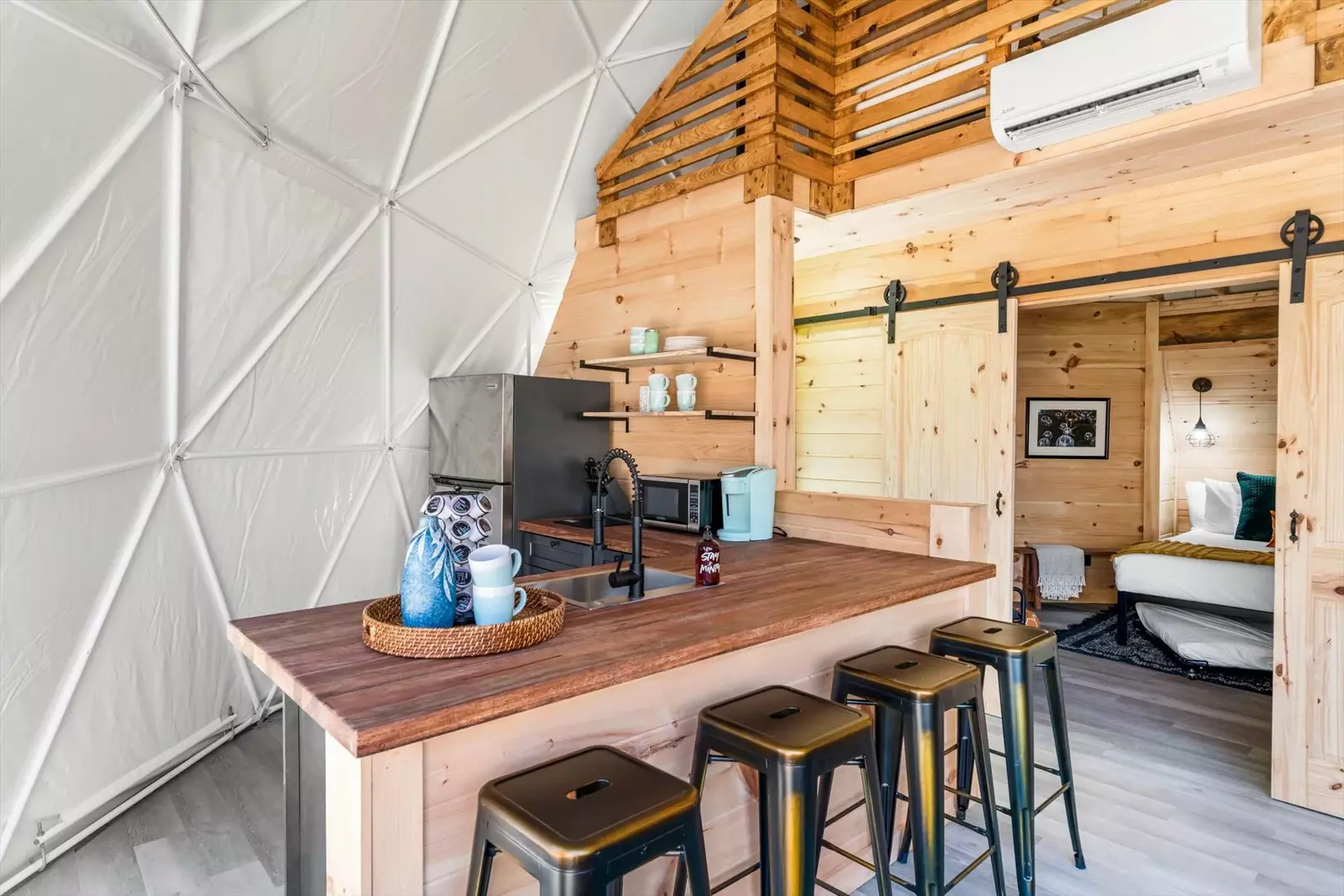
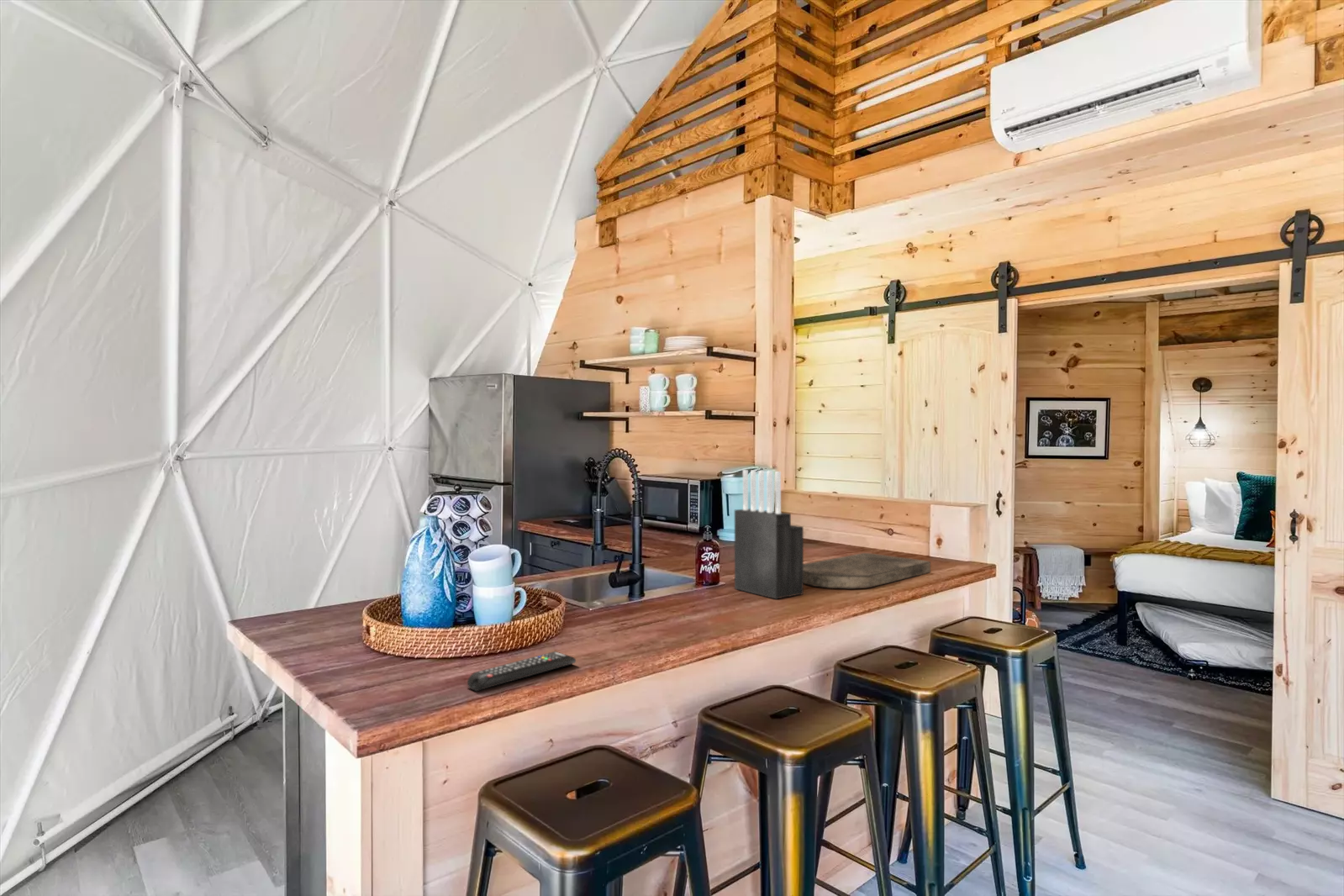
+ cutting board (857, 570)
+ knife block (771, 530)
+ remote control (524, 669)
